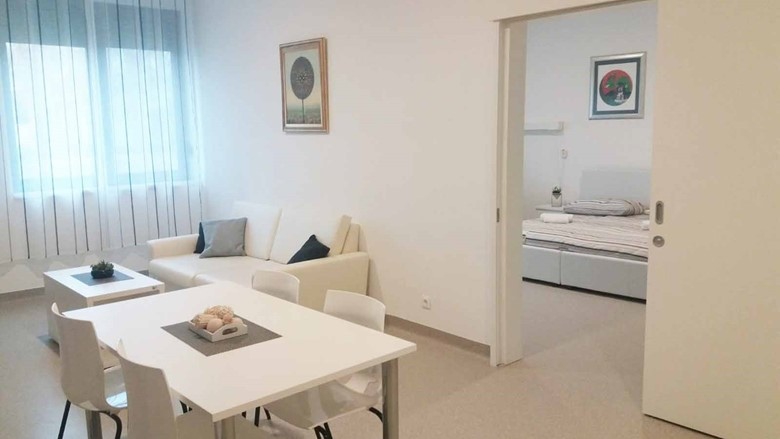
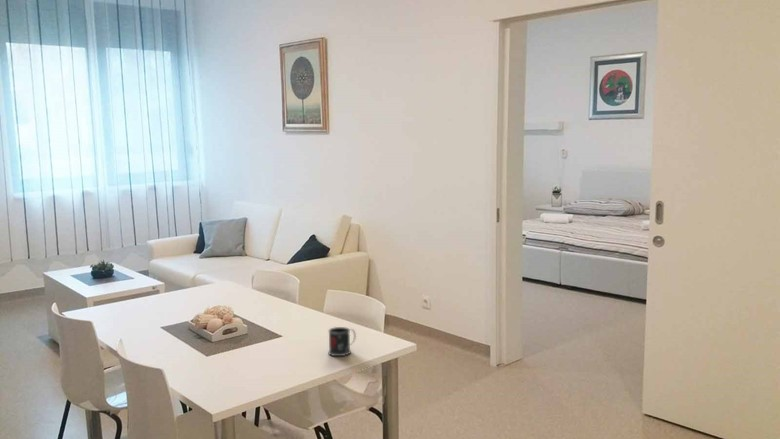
+ mug (343, 340)
